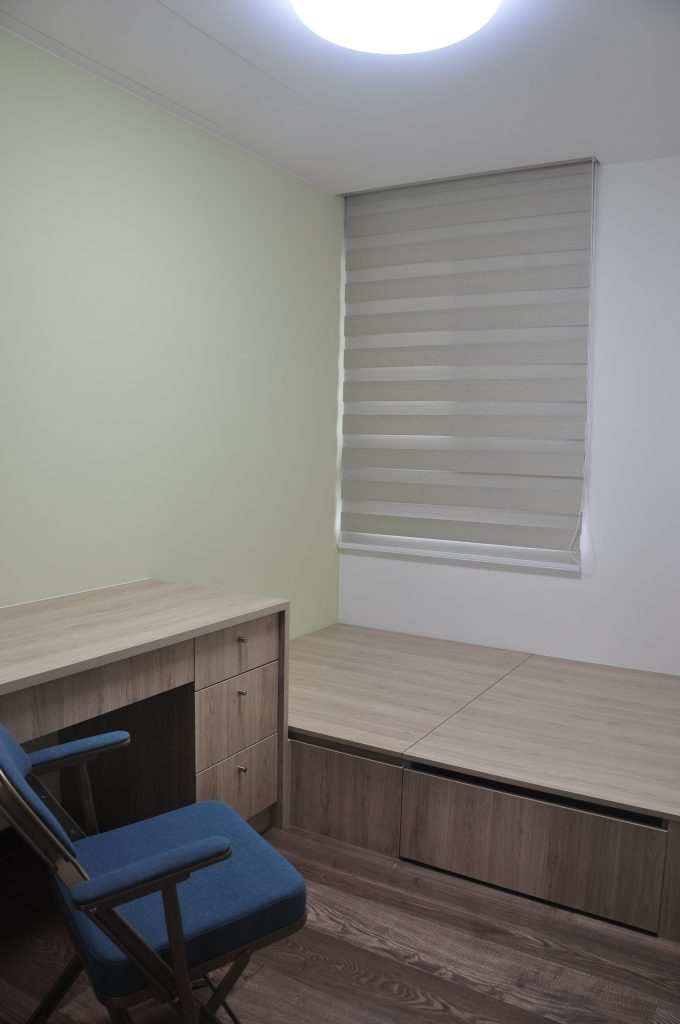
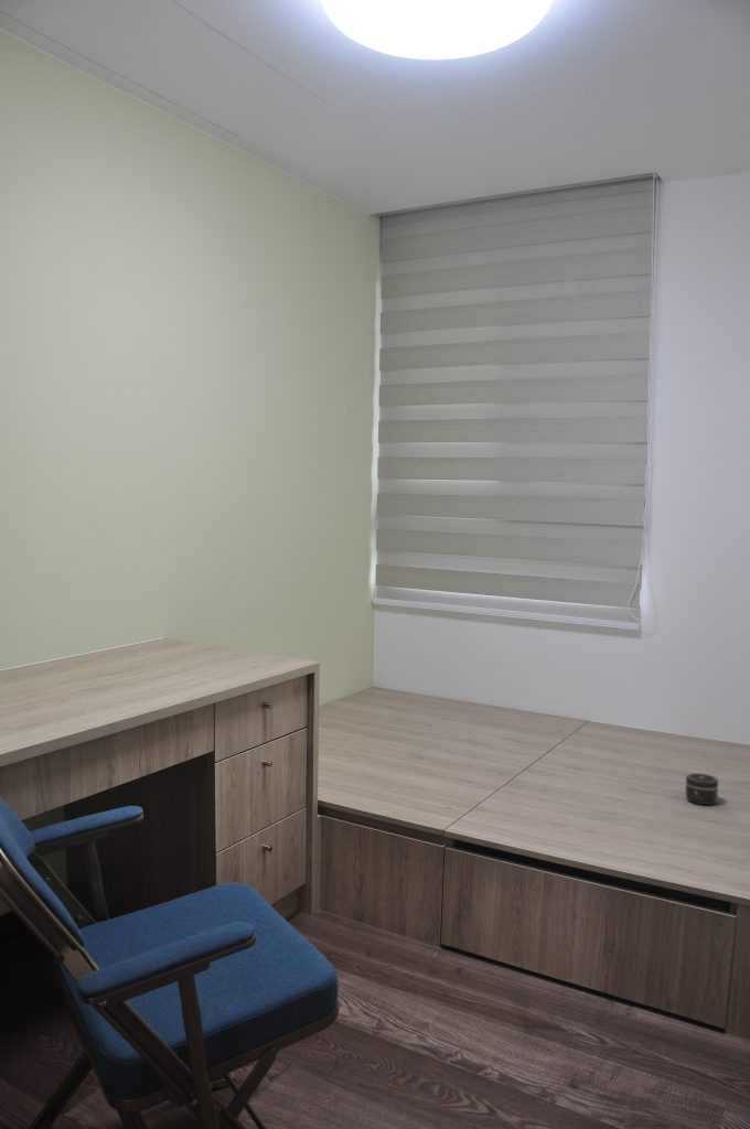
+ jar (701, 788)
